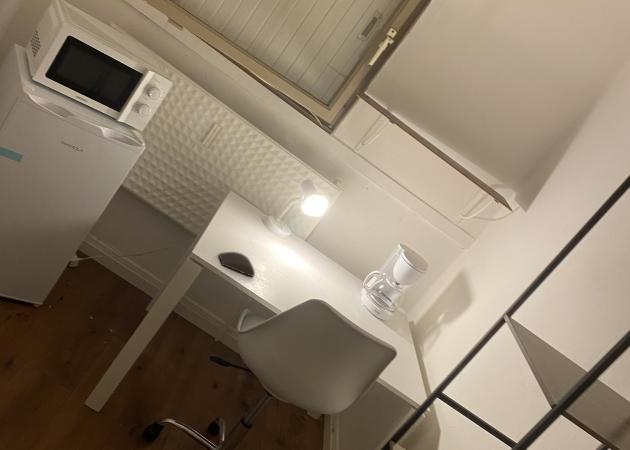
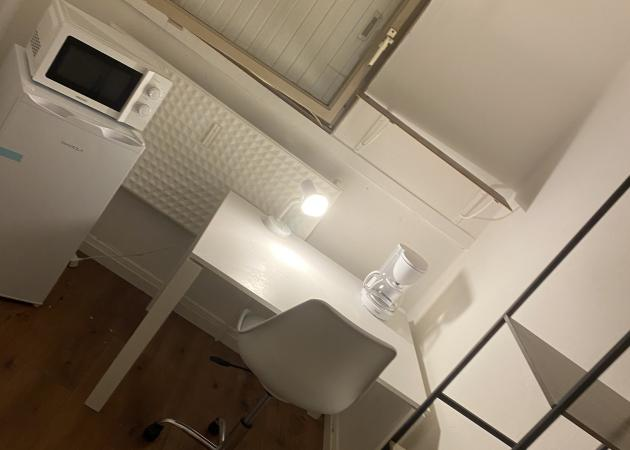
- computer mouse (239, 262)
